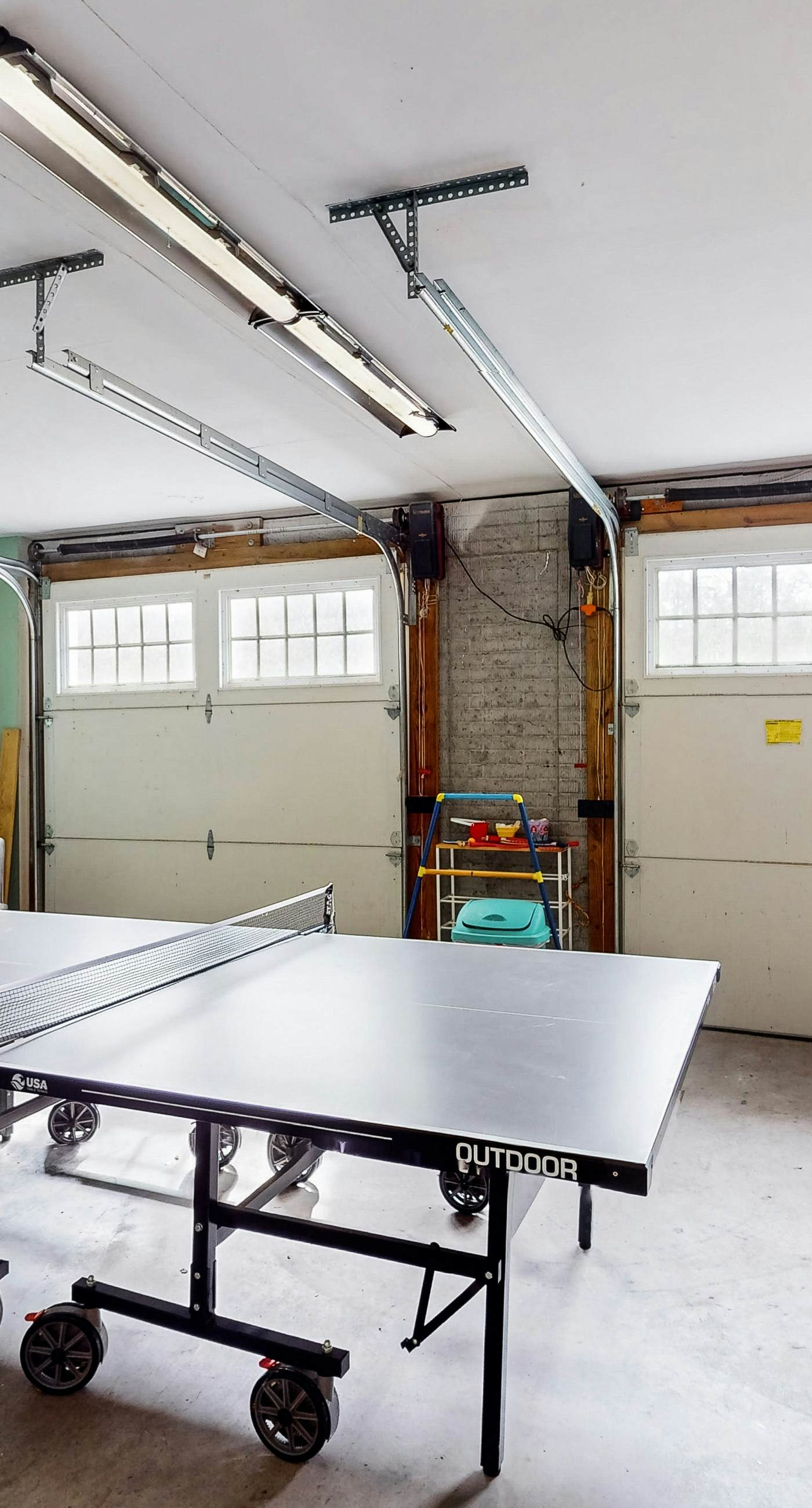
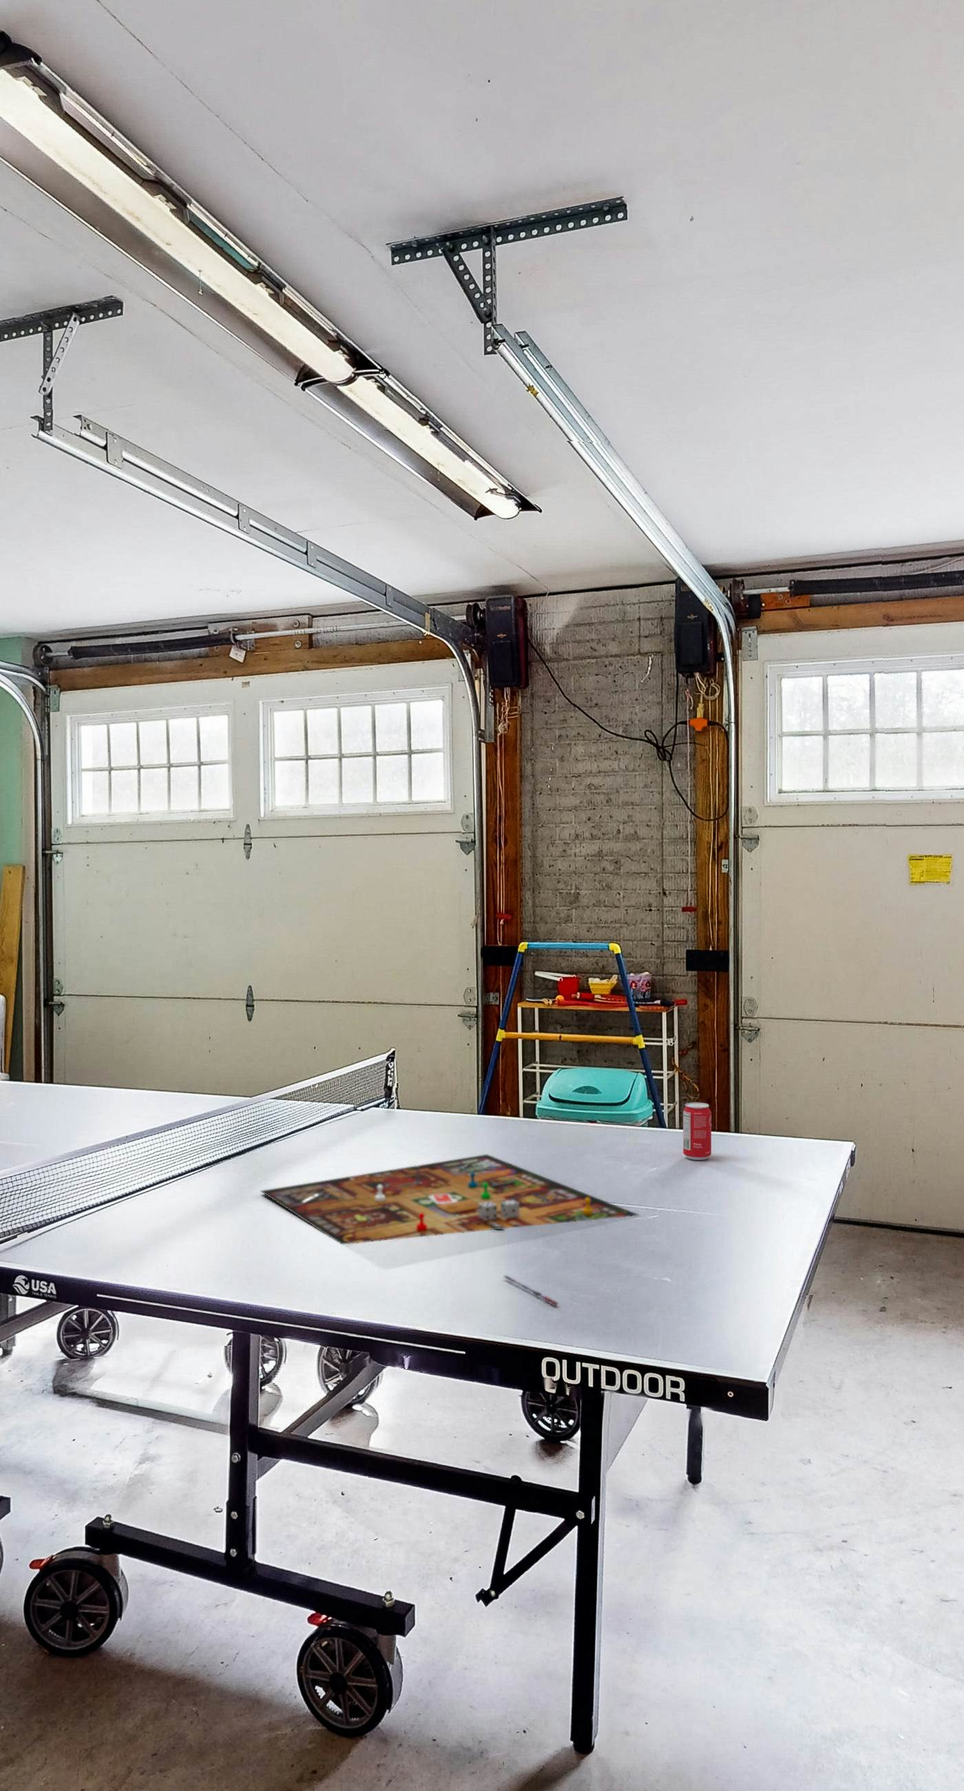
+ gameboard (444, 1194)
+ pen (529, 1289)
+ beverage can (697, 1131)
